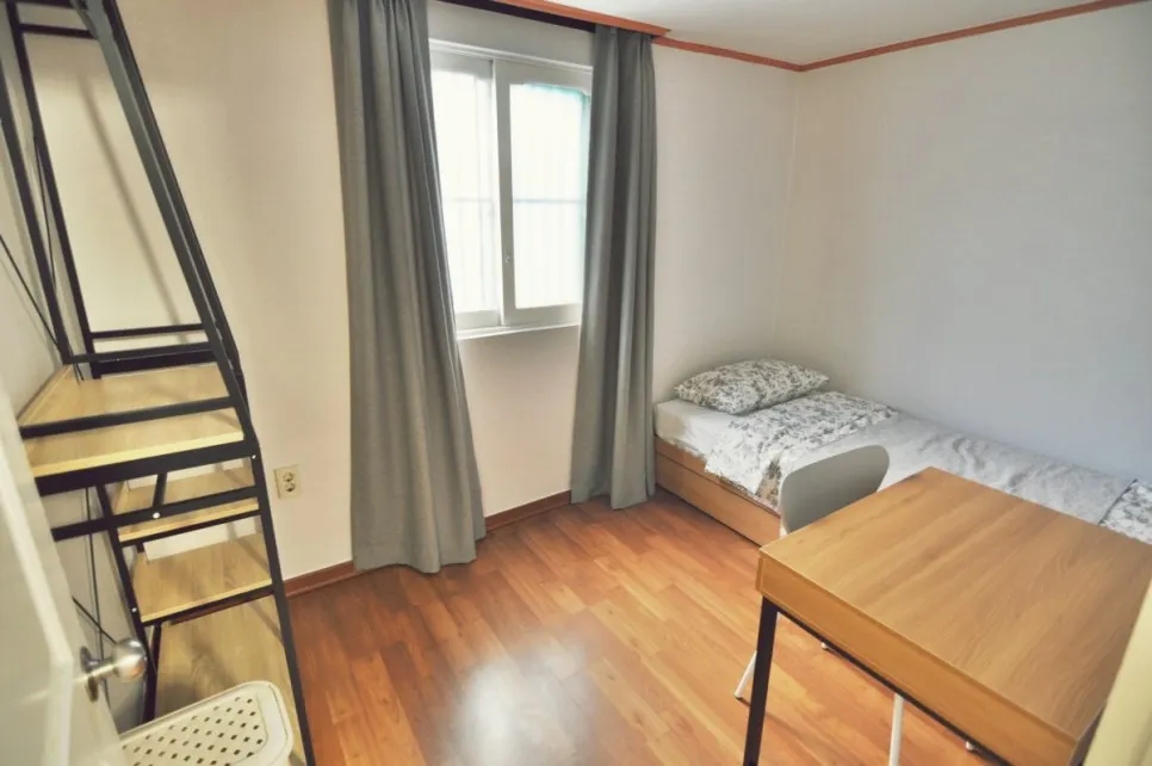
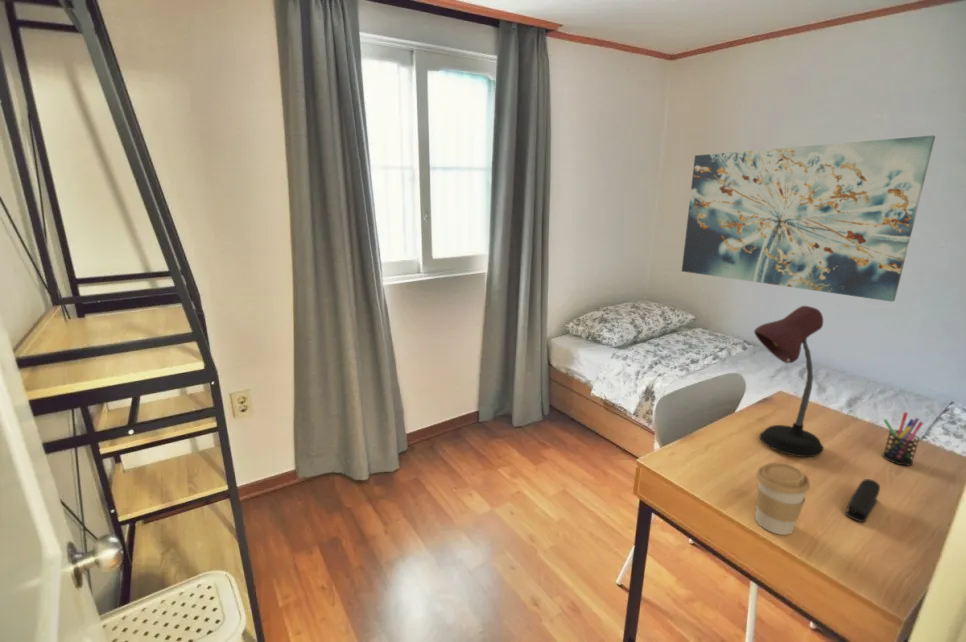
+ desk lamp (806, 381)
+ wall art (781, 218)
+ stapler (863, 498)
+ coffee cup (778, 497)
+ pen holder (899, 437)
